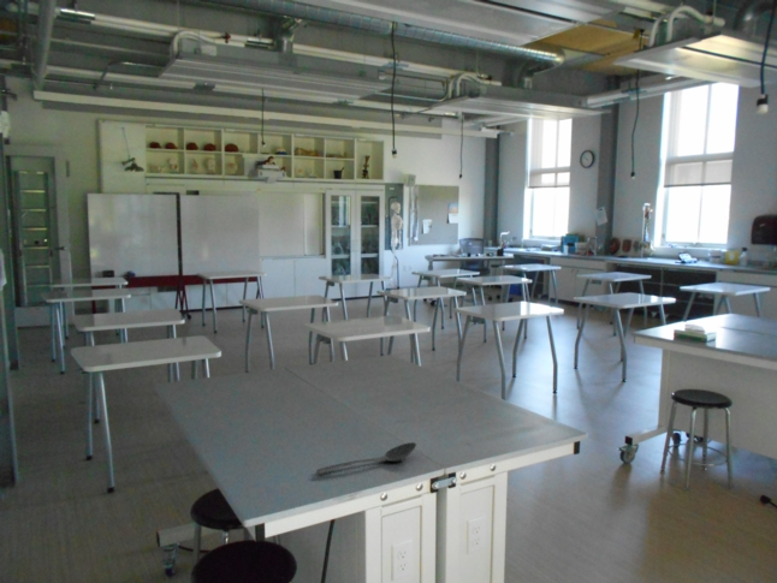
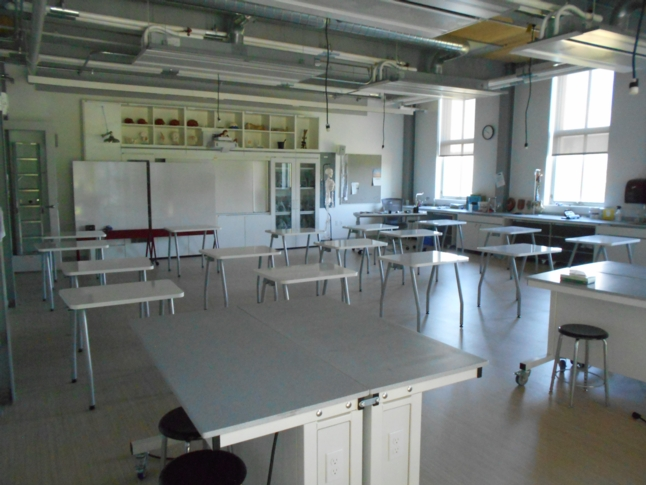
- stirrer (367, 459)
